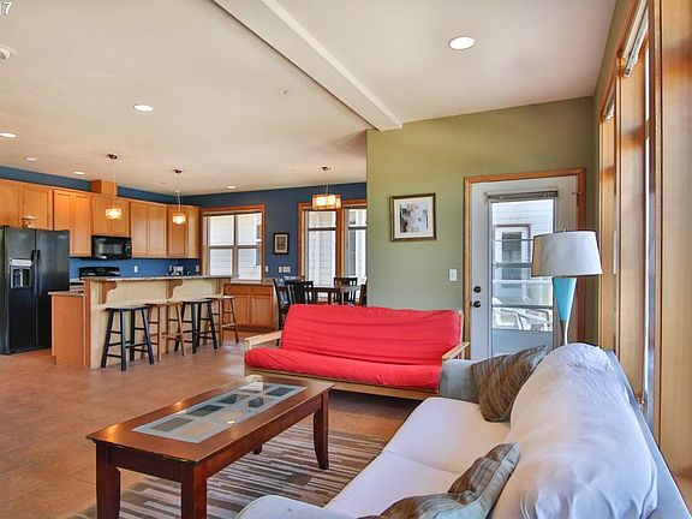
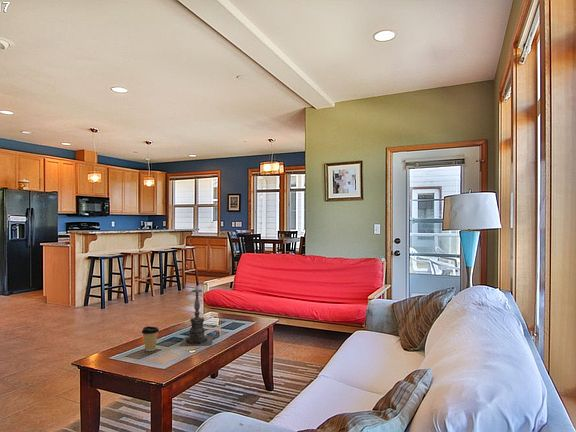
+ candle holder (197, 311)
+ coffee cup (150, 338)
